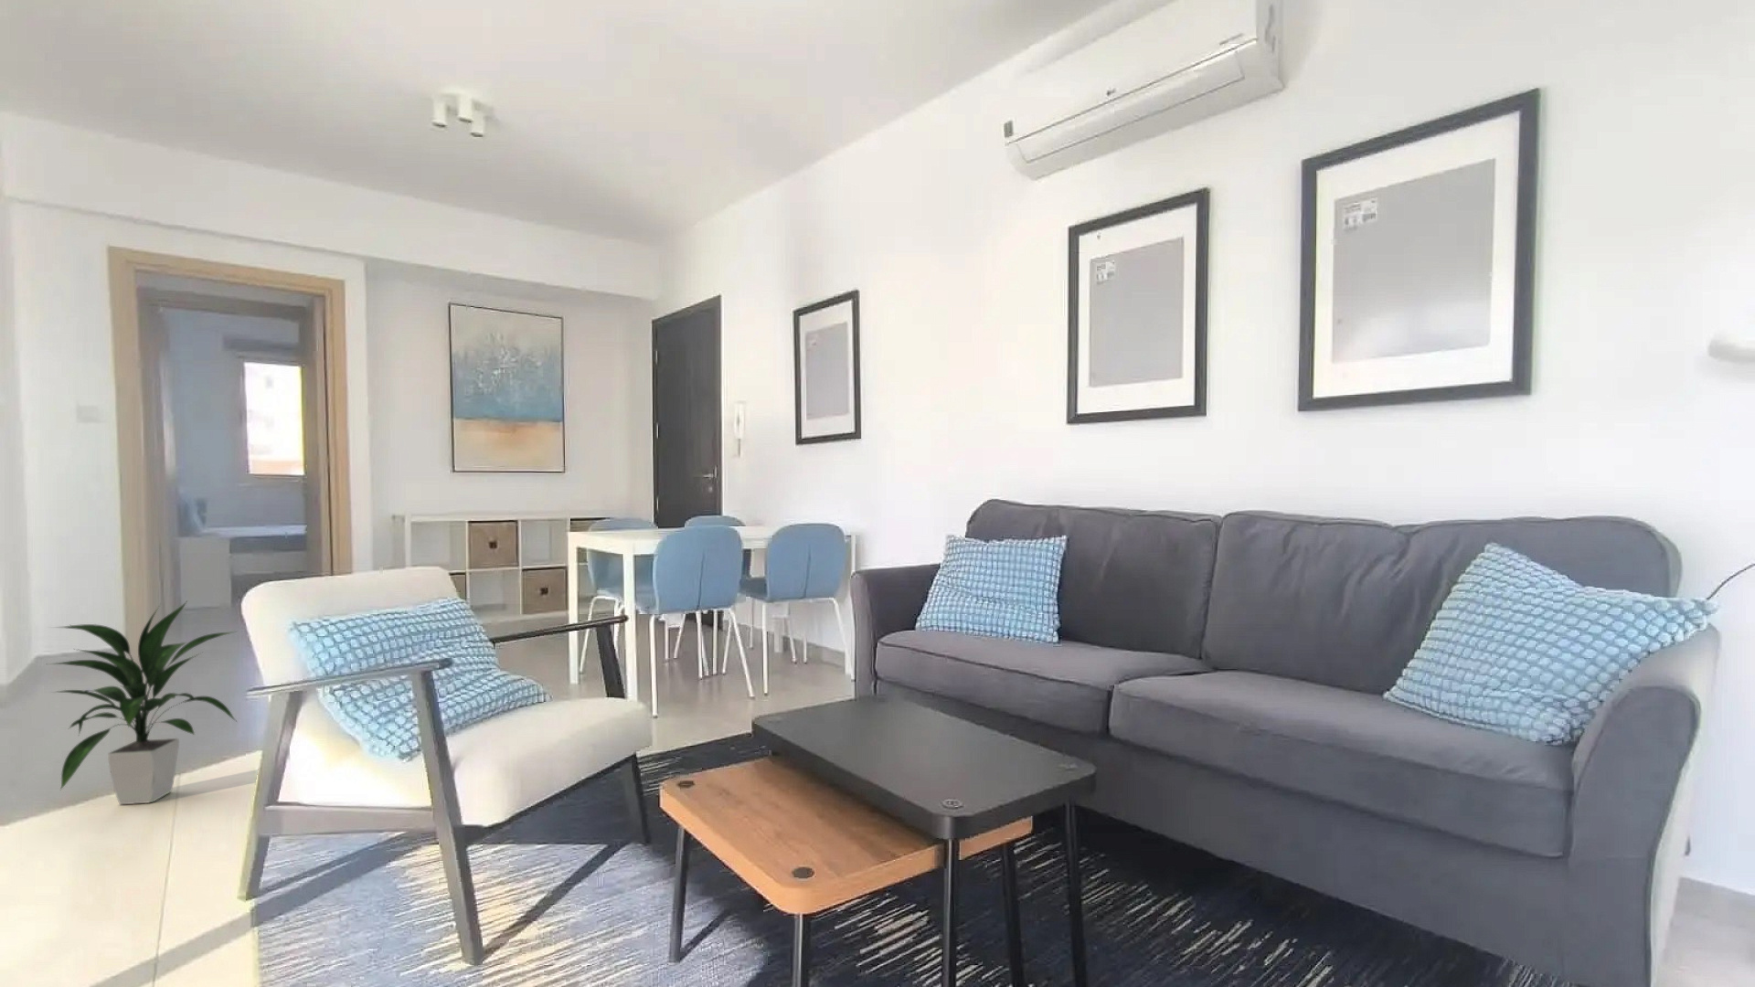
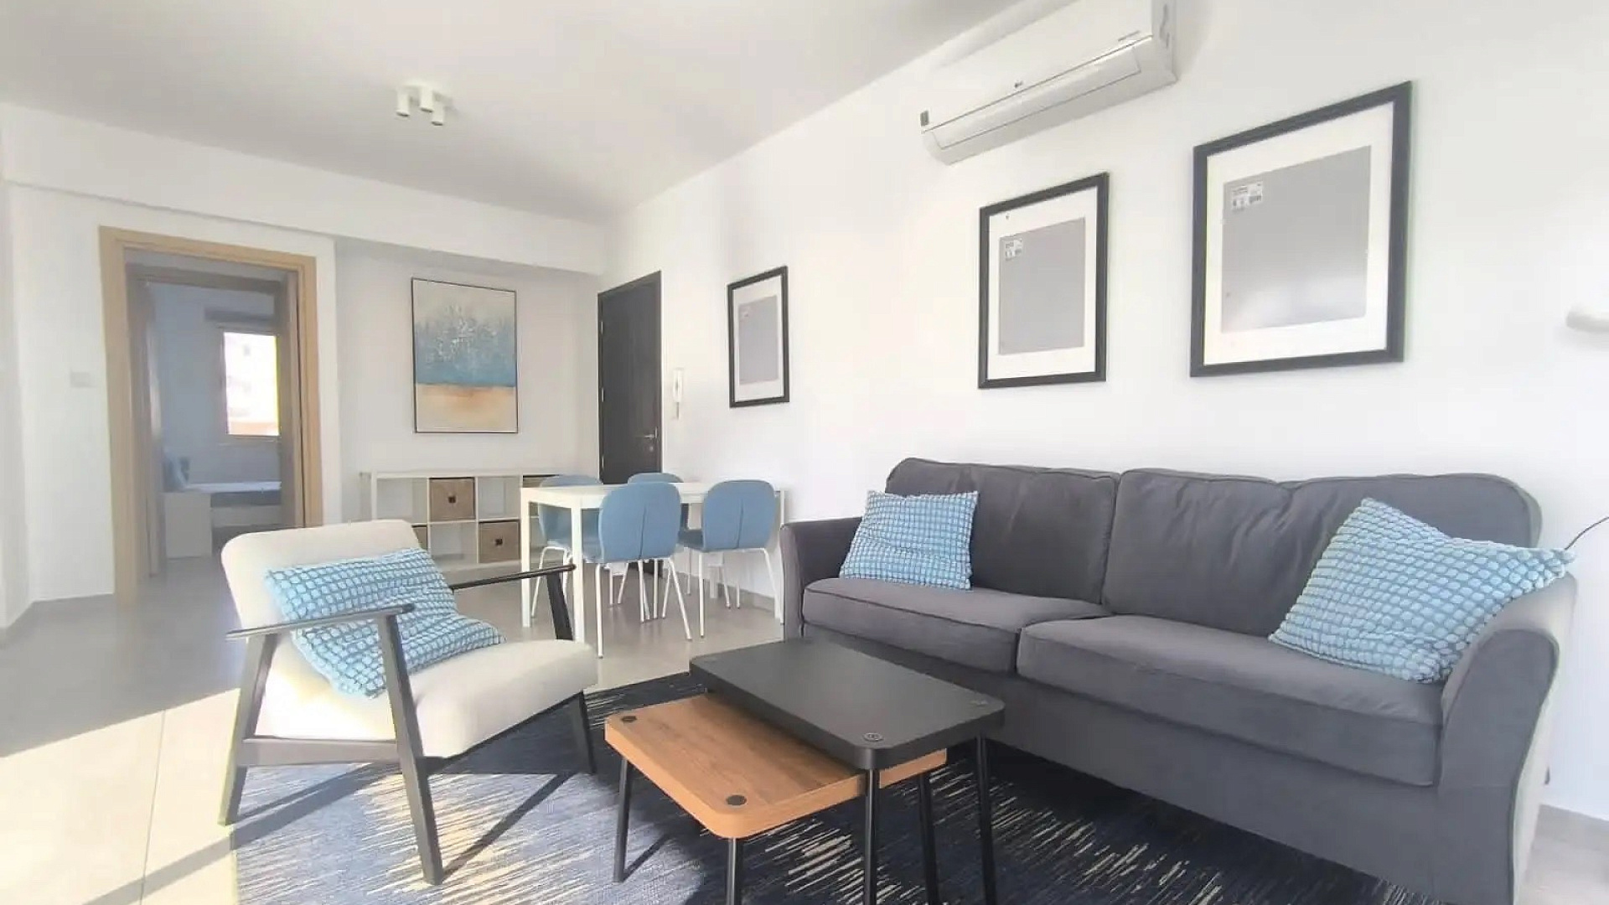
- indoor plant (134, 701)
